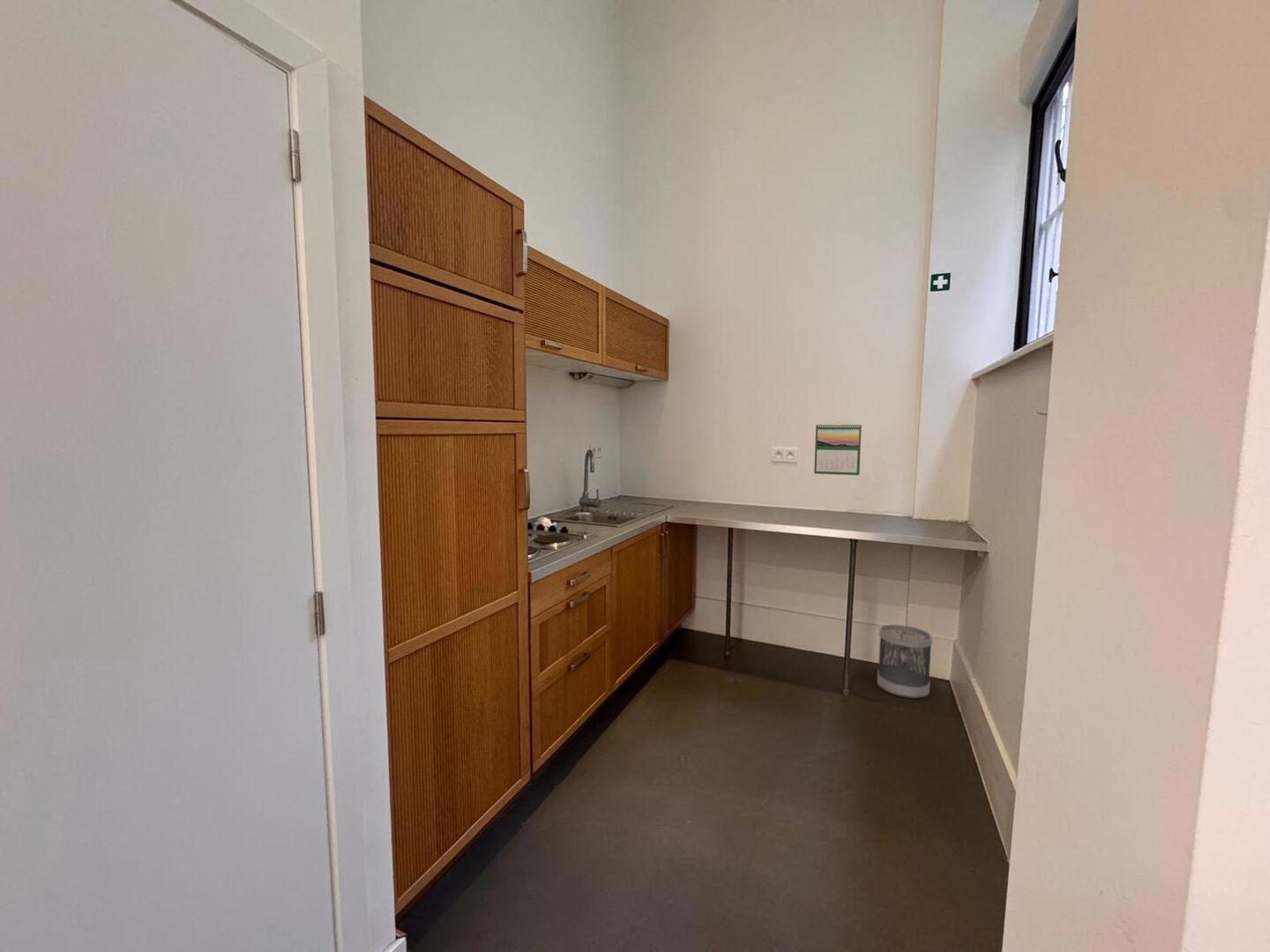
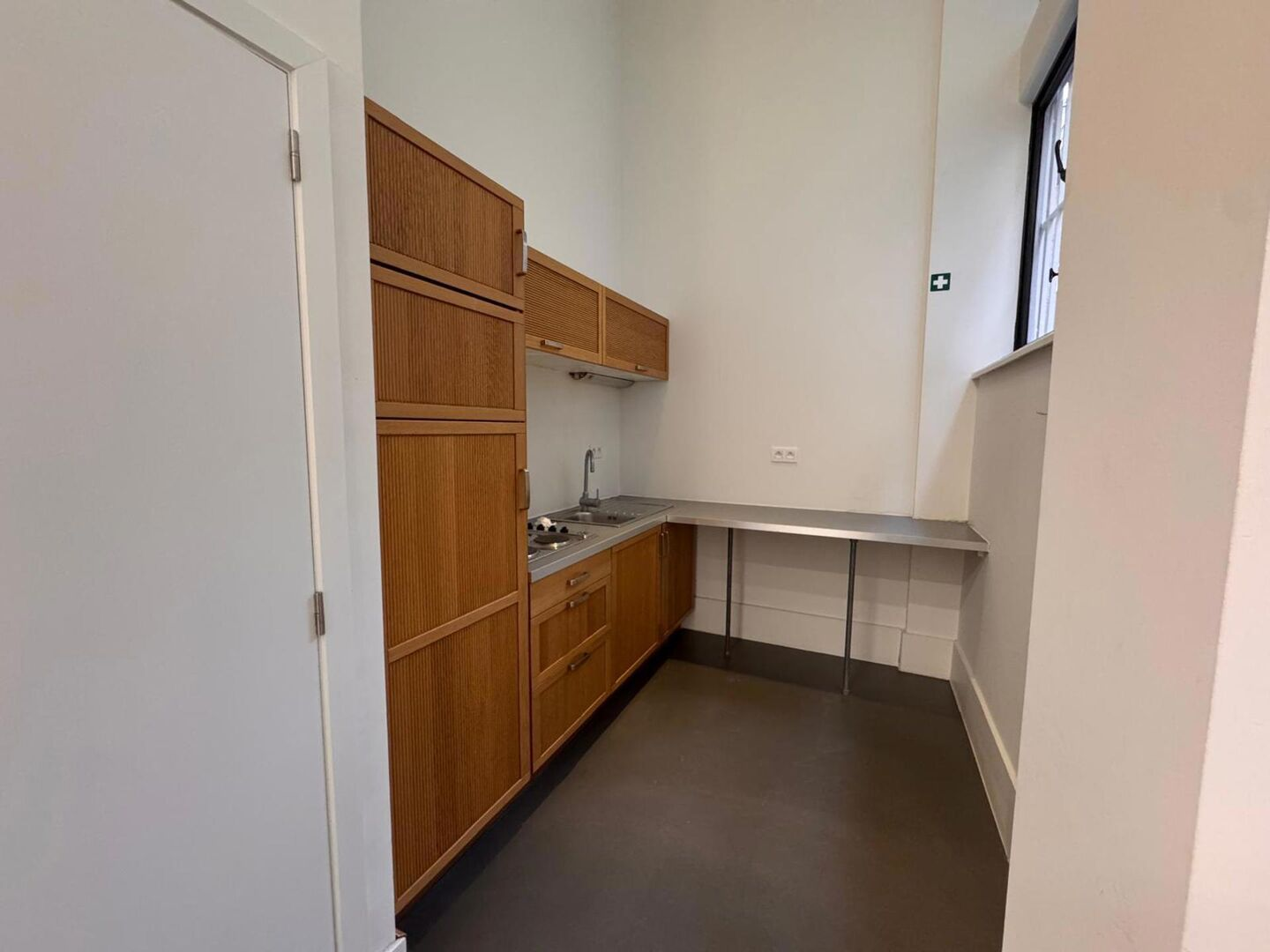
- calendar (837, 448)
- wastebasket (903, 659)
